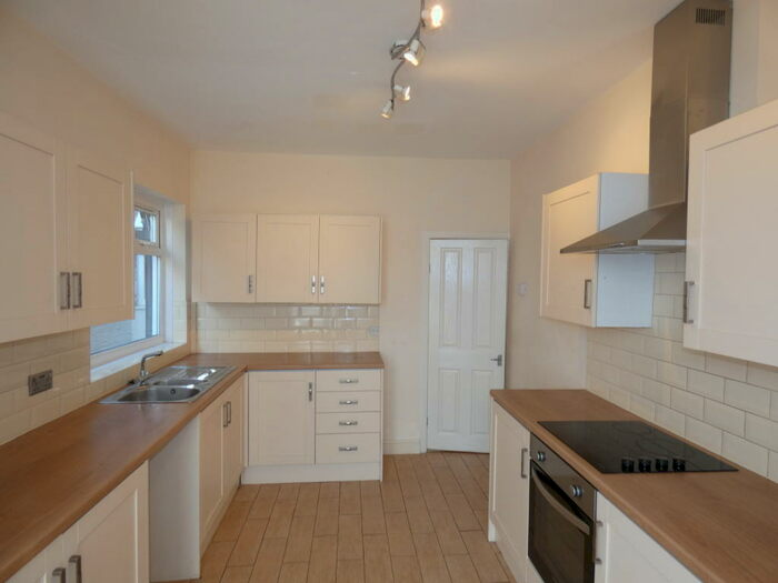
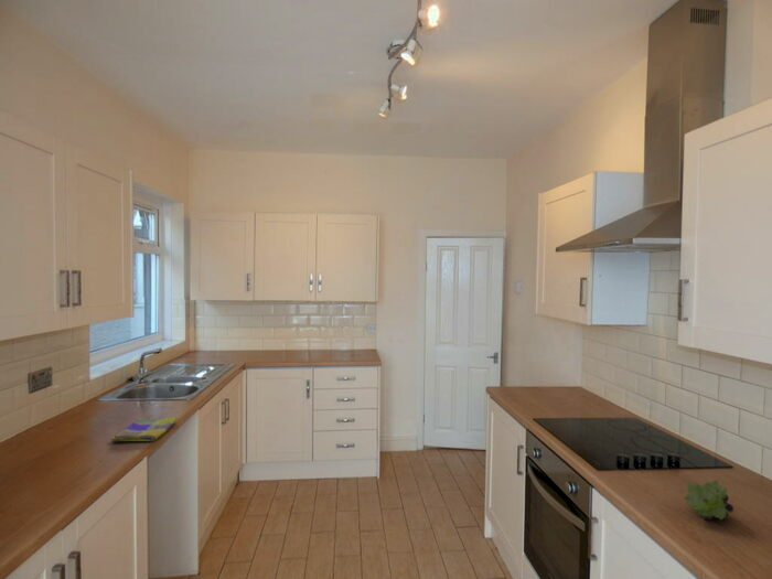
+ dish towel (146, 428)
+ fruit (708, 498)
